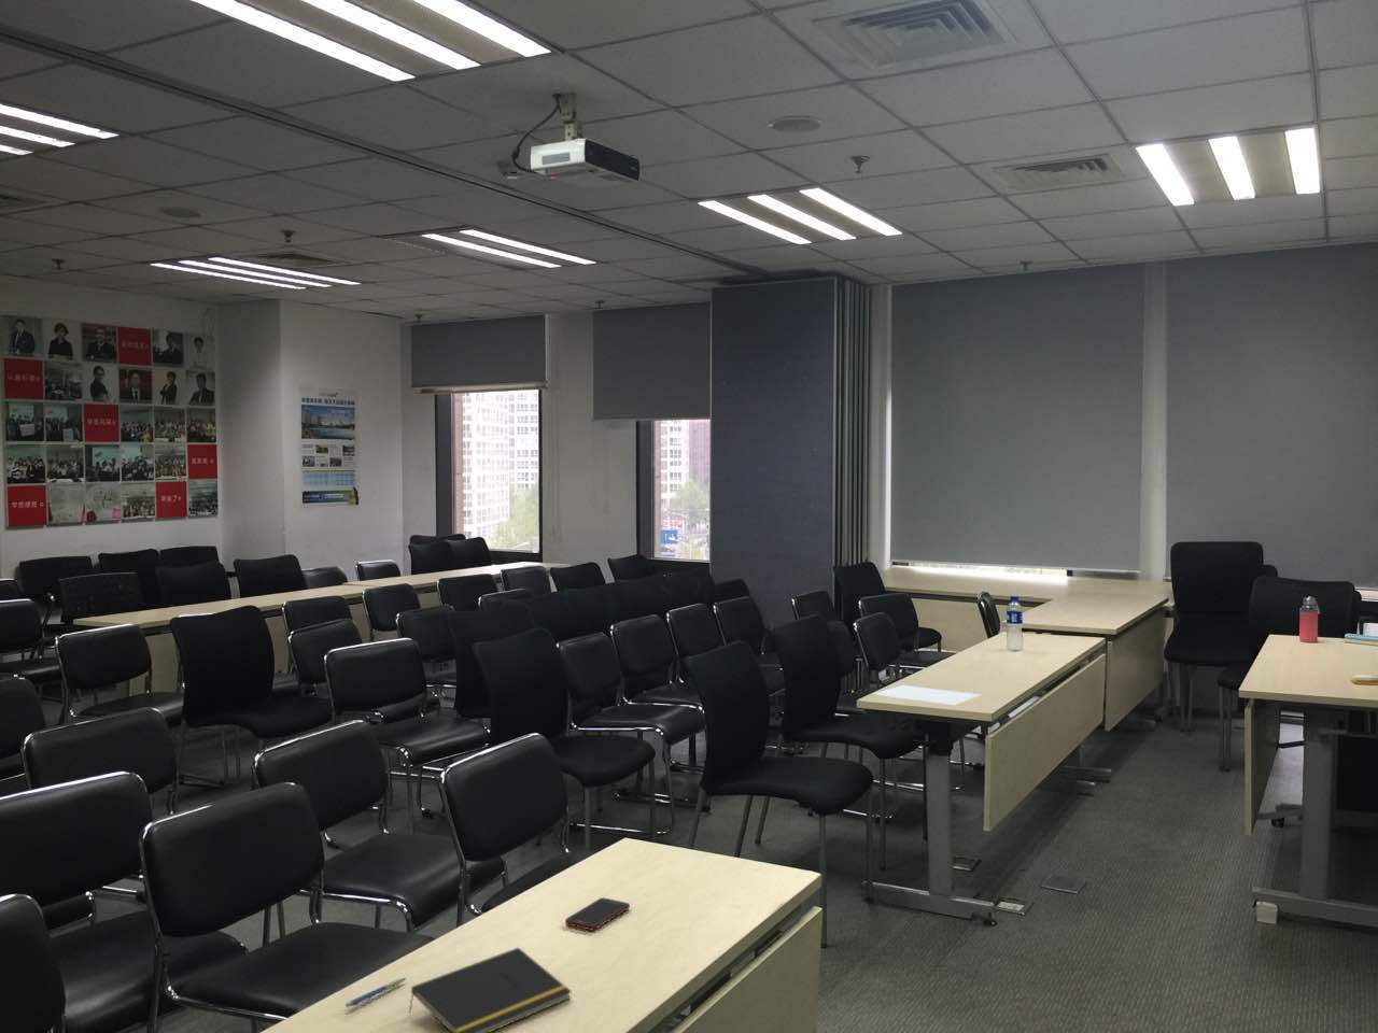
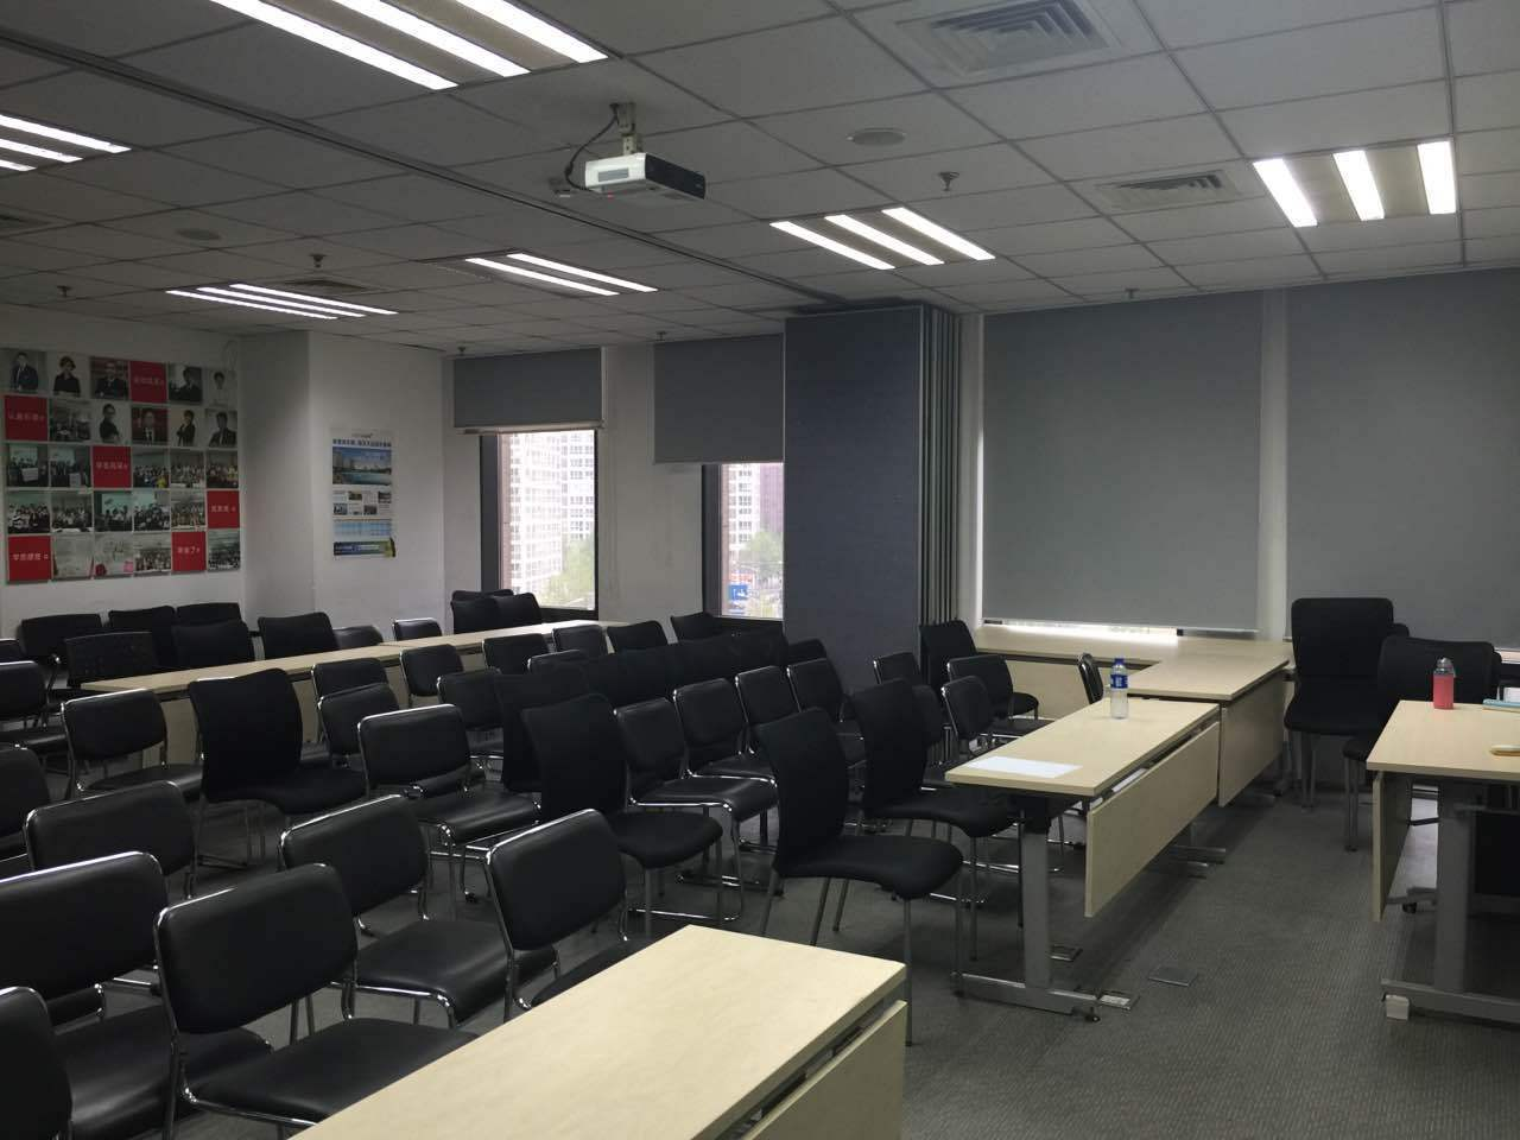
- cell phone (598, 914)
- notepad (492, 992)
- pen (377, 991)
